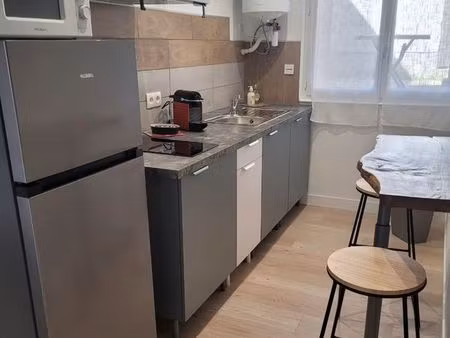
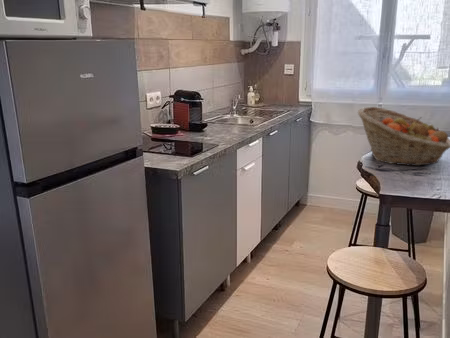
+ fruit basket (402, 133)
